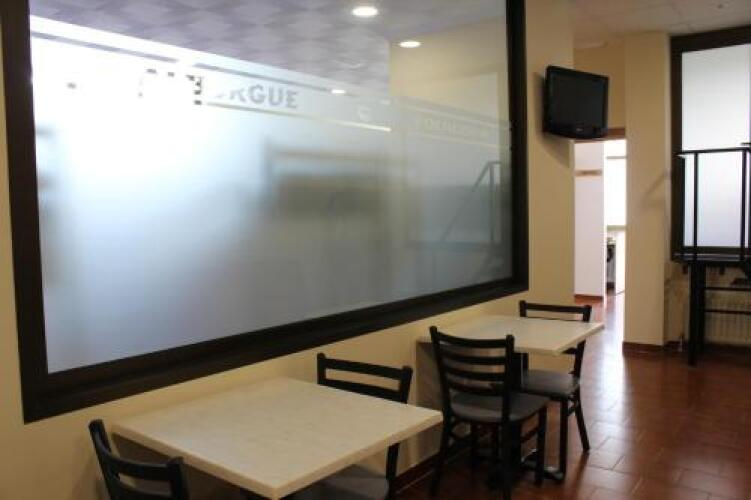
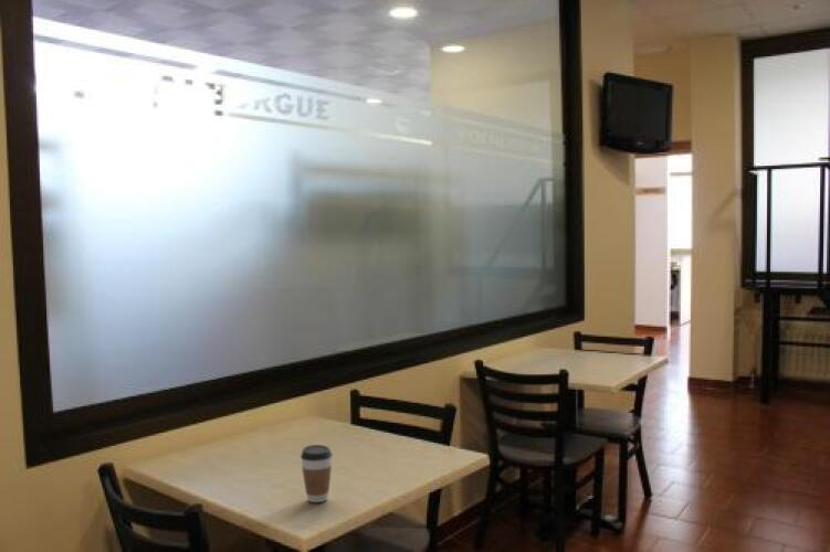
+ coffee cup (316, 474)
